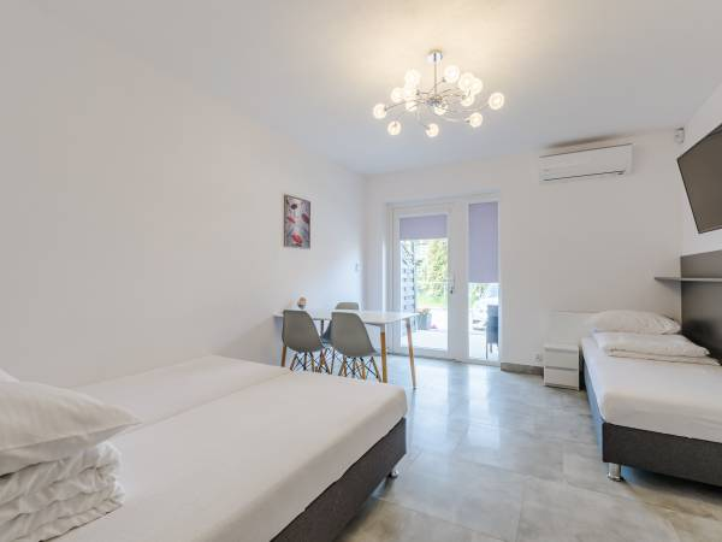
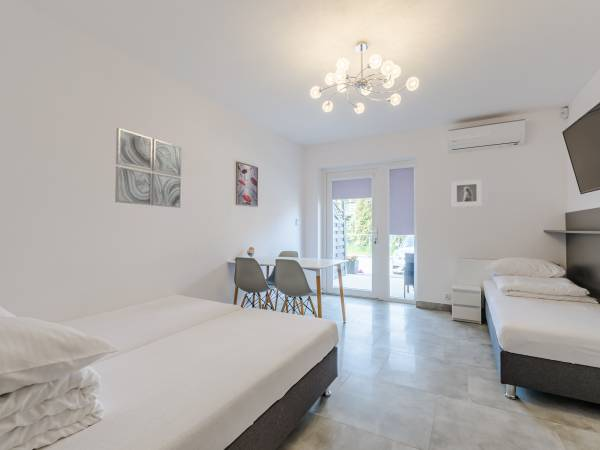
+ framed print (466, 193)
+ wall art (151, 172)
